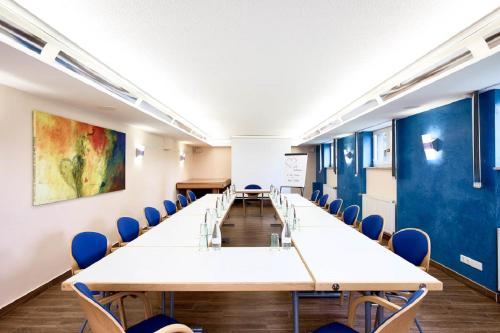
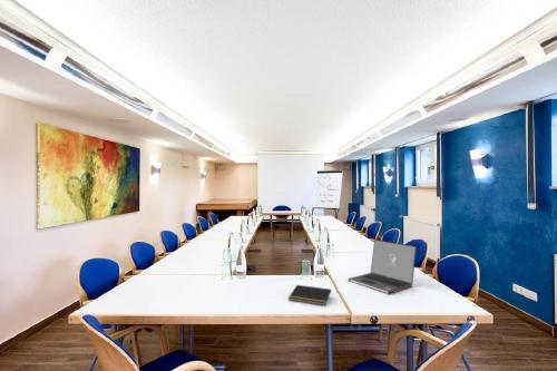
+ laptop (381, 263)
+ notepad (310, 294)
